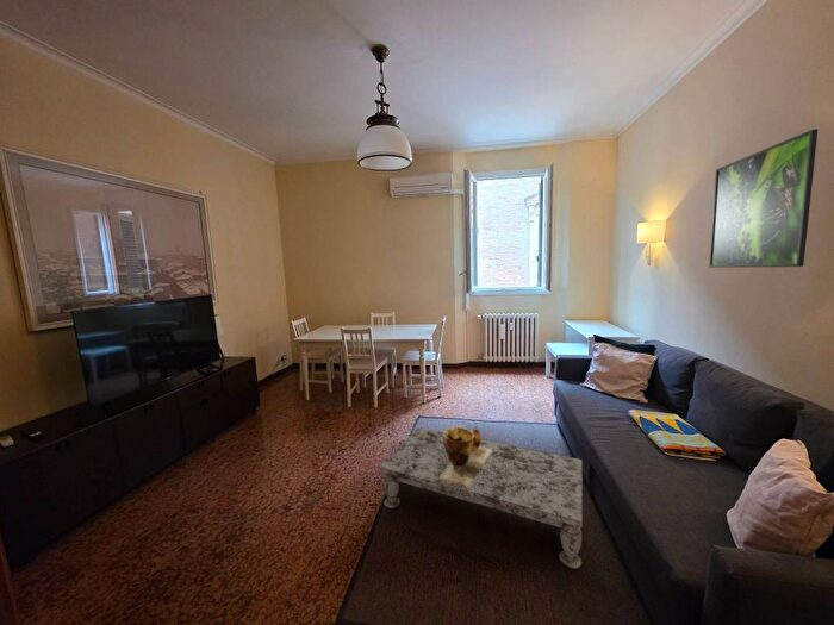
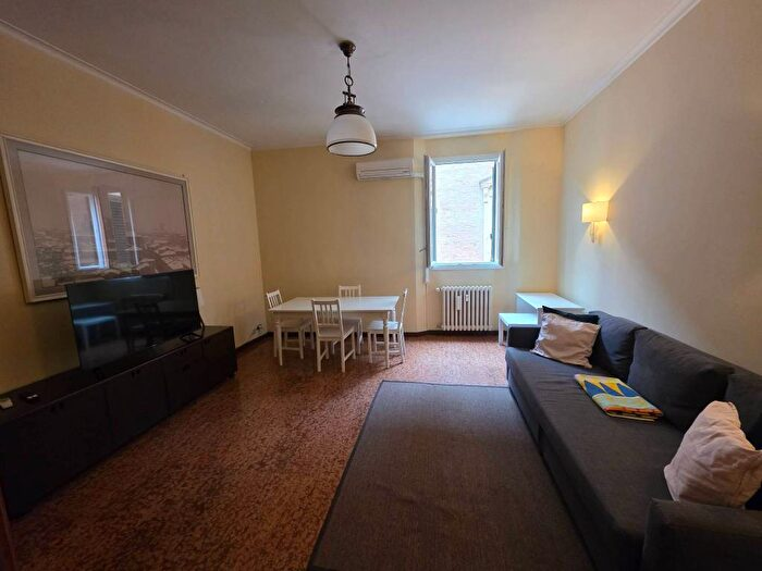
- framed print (753, 211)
- clay pot (466, 444)
- coffee table (479, 485)
